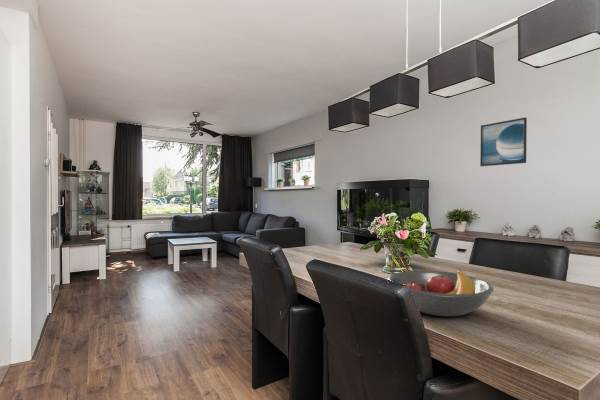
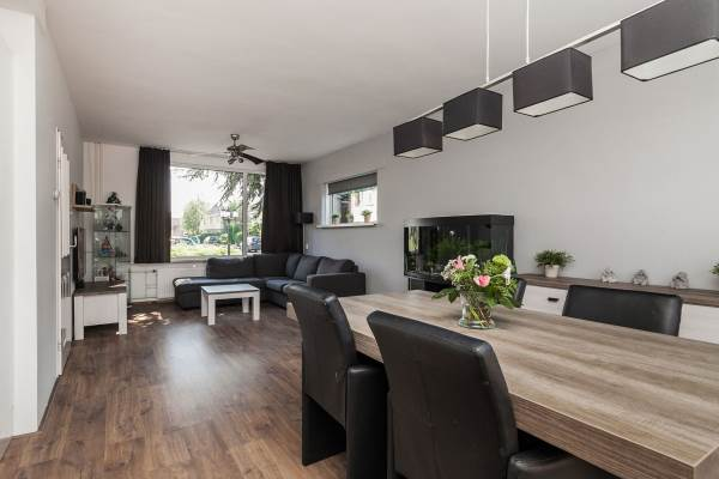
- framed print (502, 143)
- fruit bowl (437, 291)
